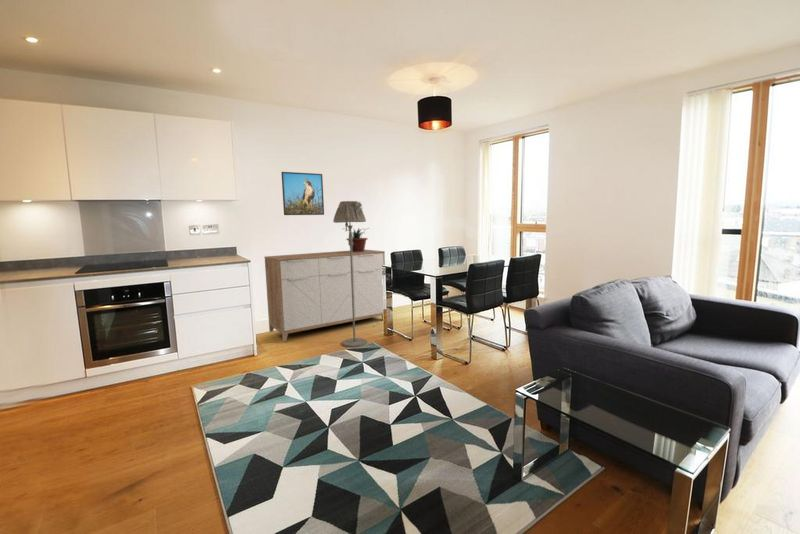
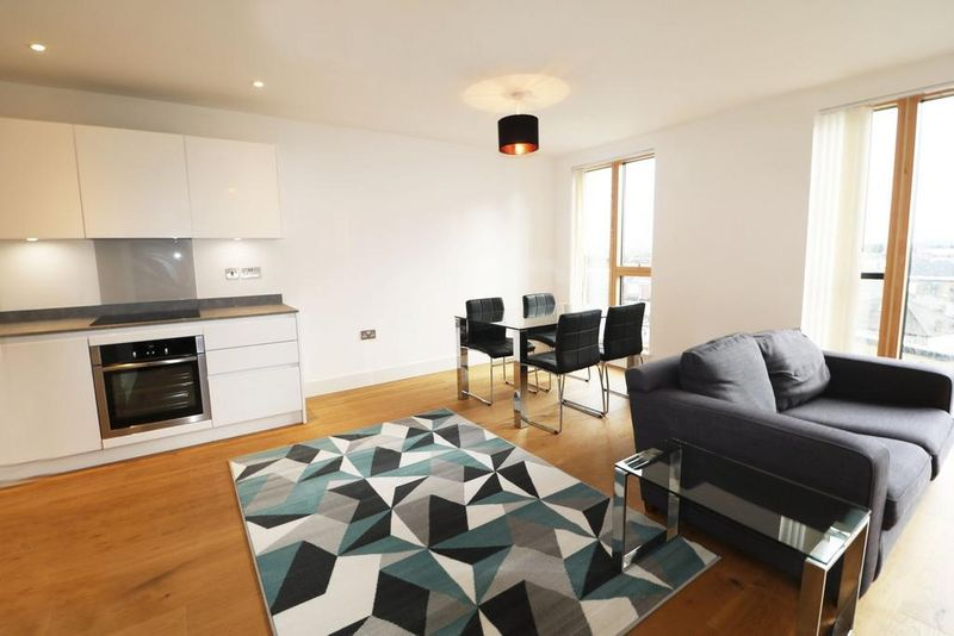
- sideboard (329, 290)
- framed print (303, 194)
- potted plant (356, 239)
- floor lamp (351, 273)
